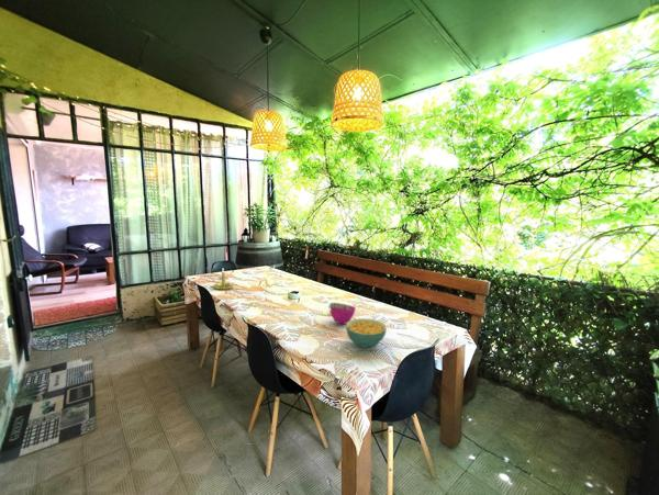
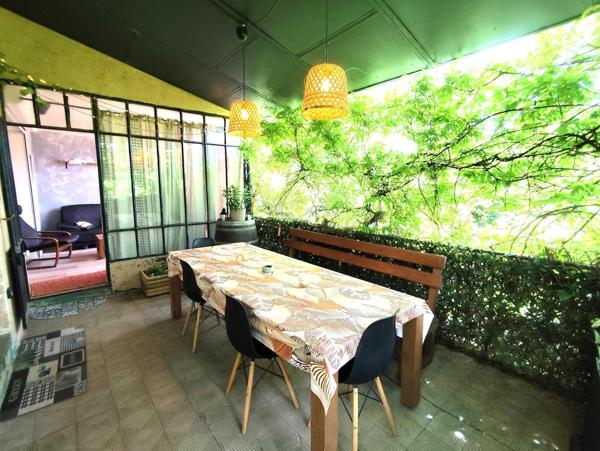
- bowl (342, 311)
- cereal bowl (365, 335)
- candle holder (224, 277)
